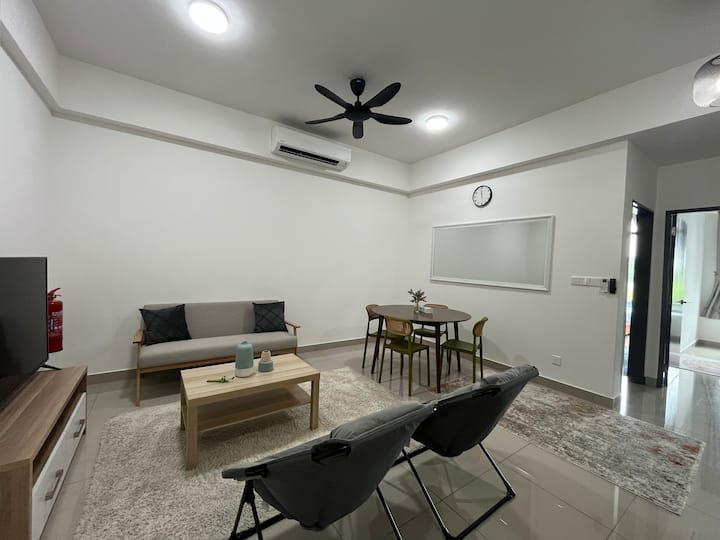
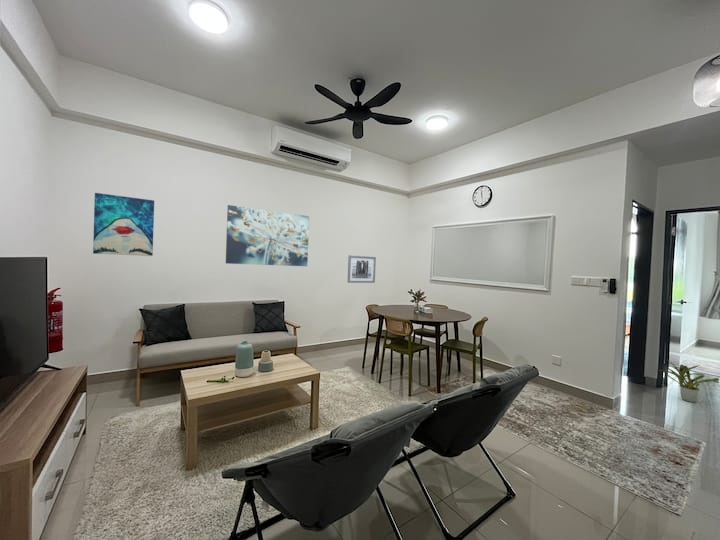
+ wall art (125, 226)
+ potted plant (685, 381)
+ wall art (270, 238)
+ wall art (362, 269)
